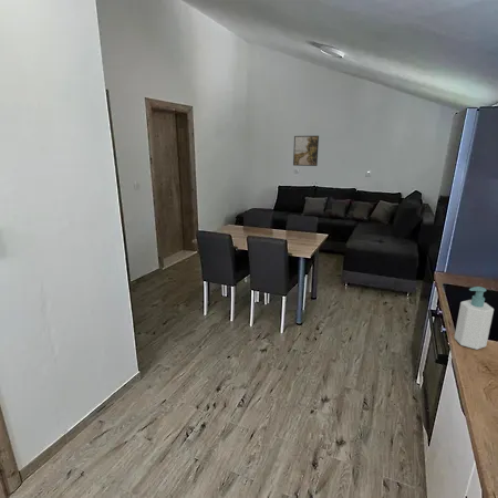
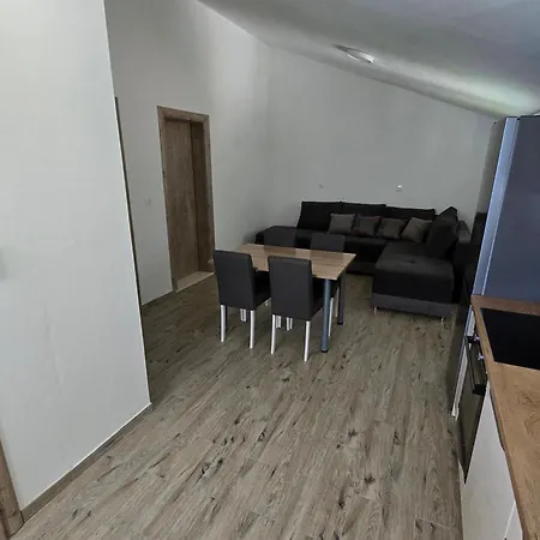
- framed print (305, 151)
- soap bottle (475, 315)
